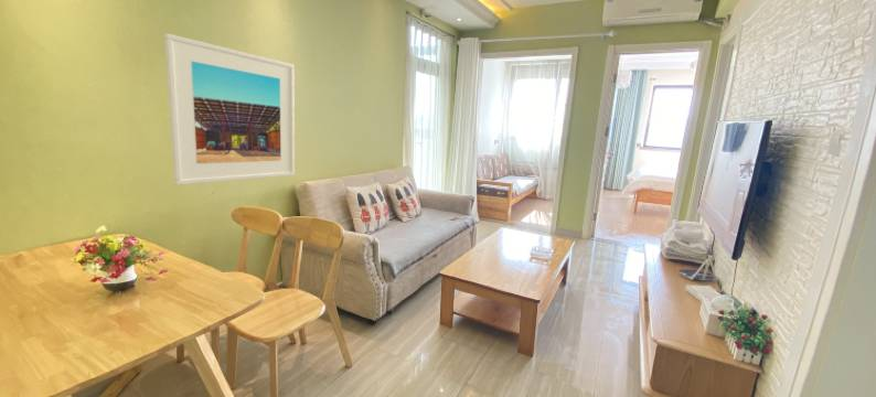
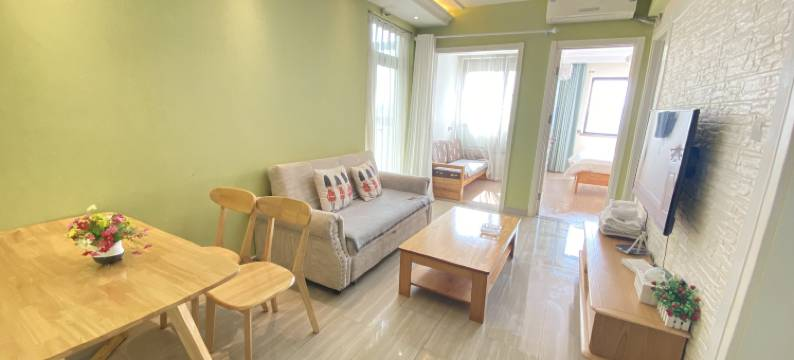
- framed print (241, 117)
